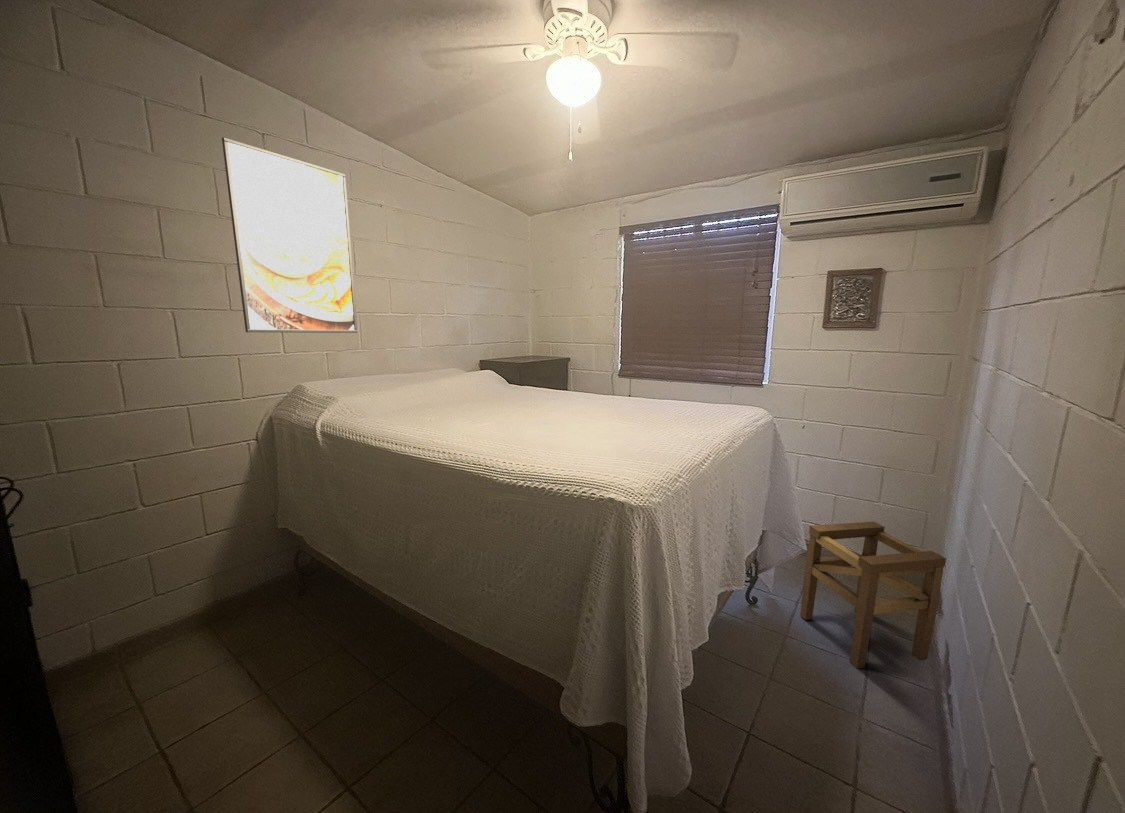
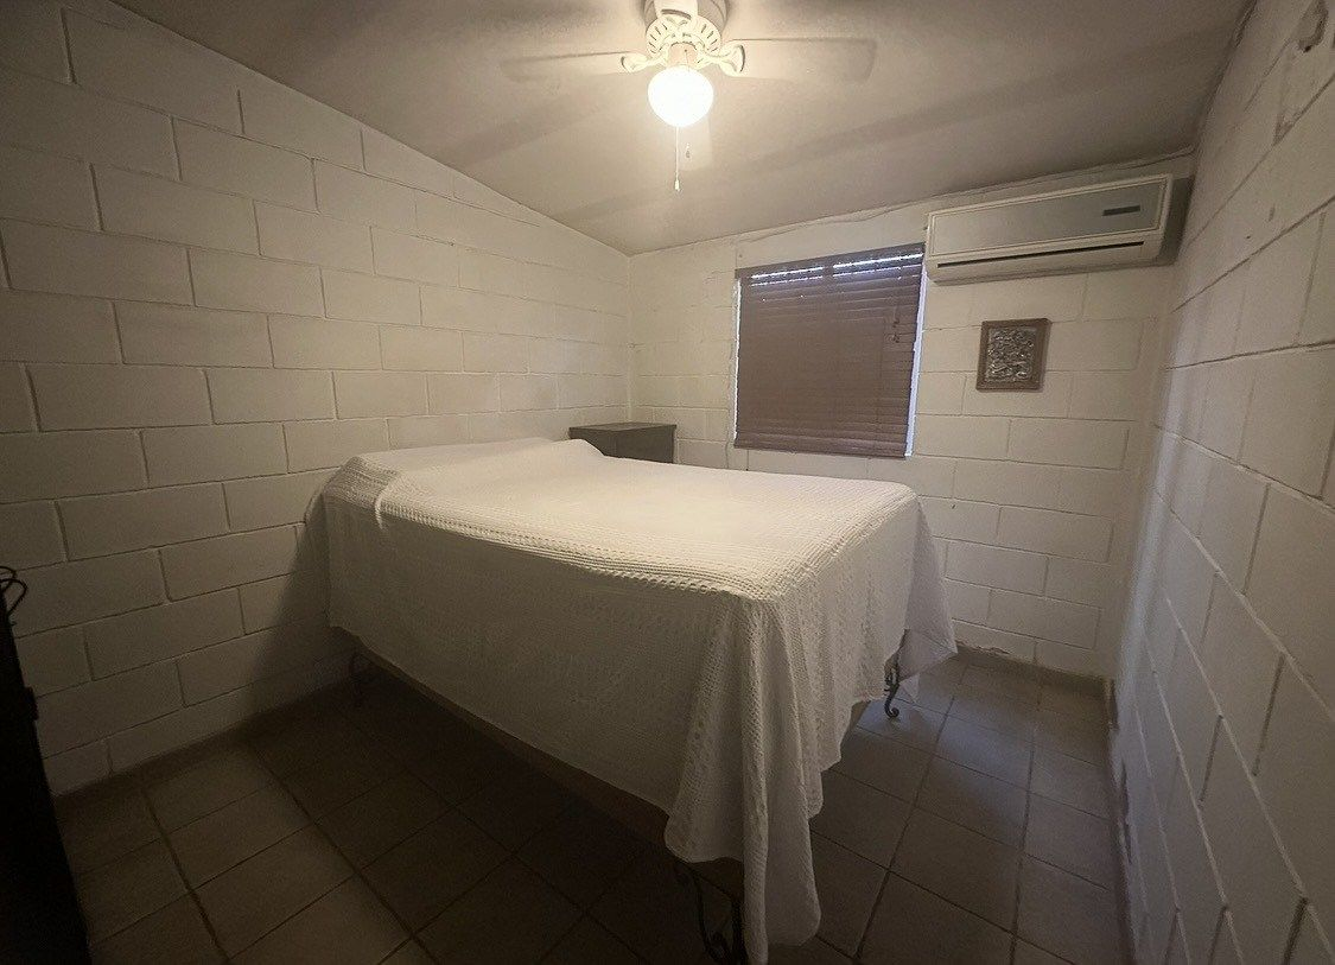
- stool (865, 589)
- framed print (298, 248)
